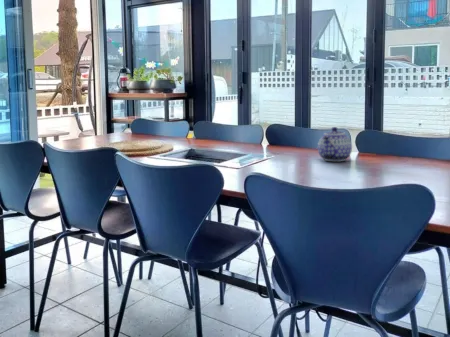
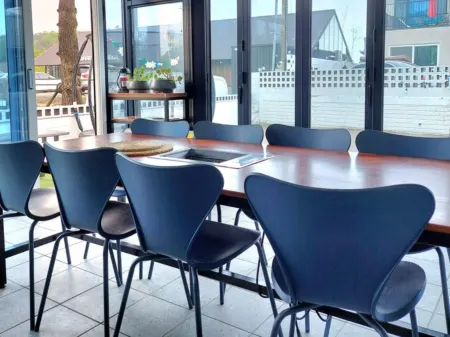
- teapot (334, 143)
